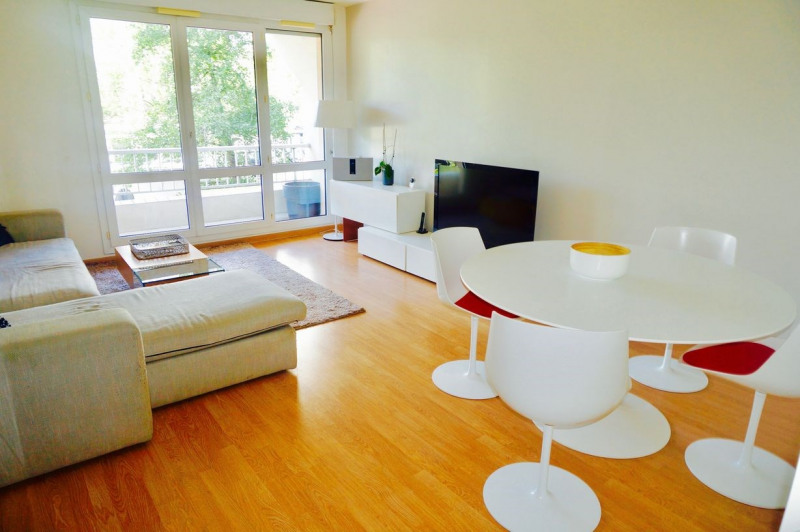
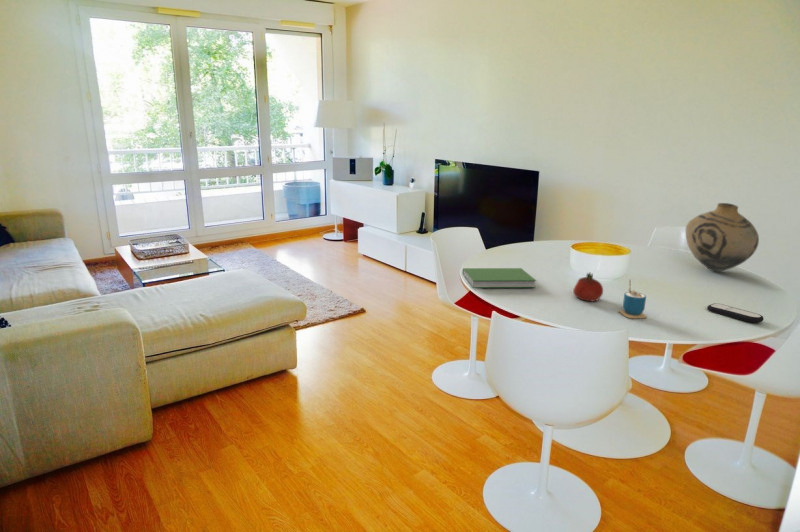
+ vase (721, 237)
+ cup (634, 298)
+ remote control (735, 312)
+ fruit (587, 285)
+ hardcover book (497, 277)
